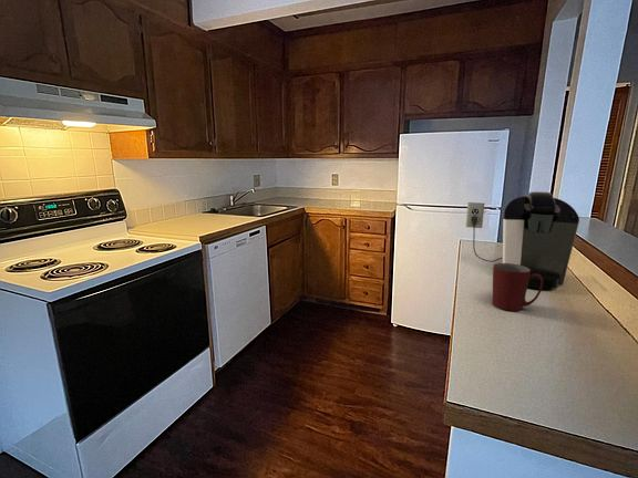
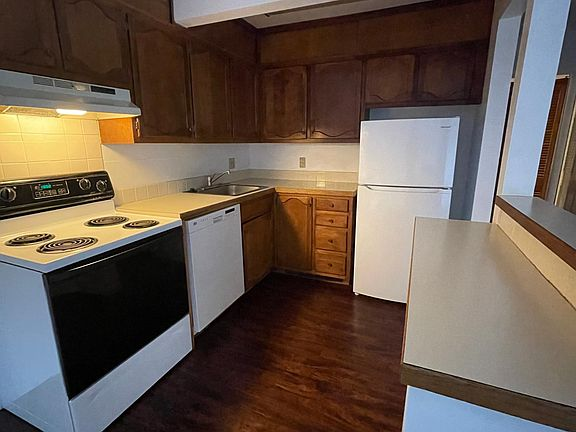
- mug (515, 288)
- coffee maker (515, 235)
